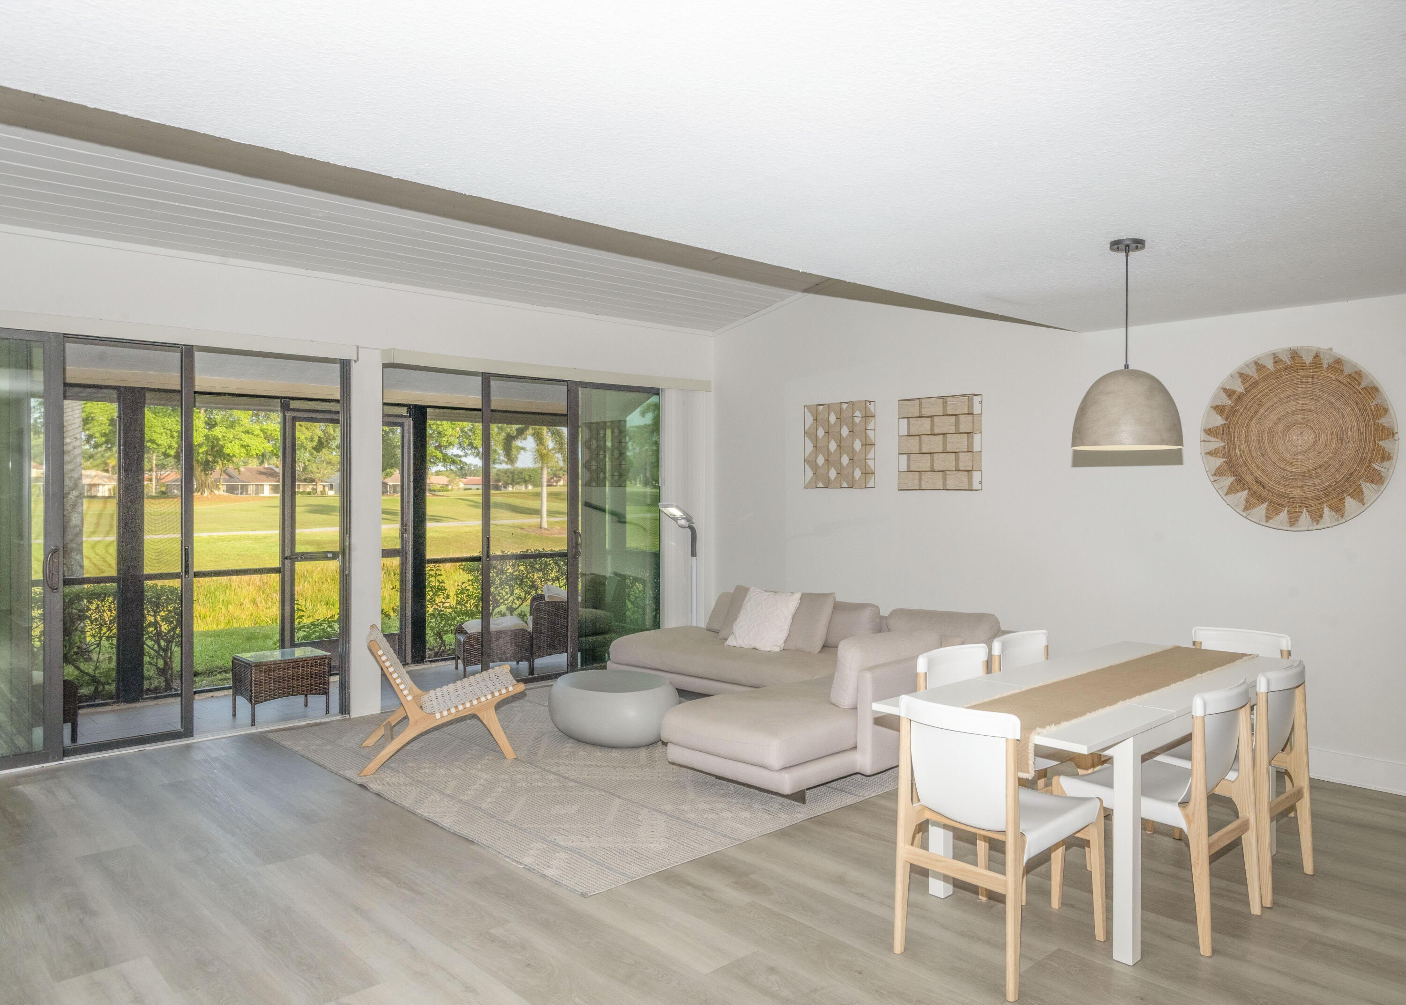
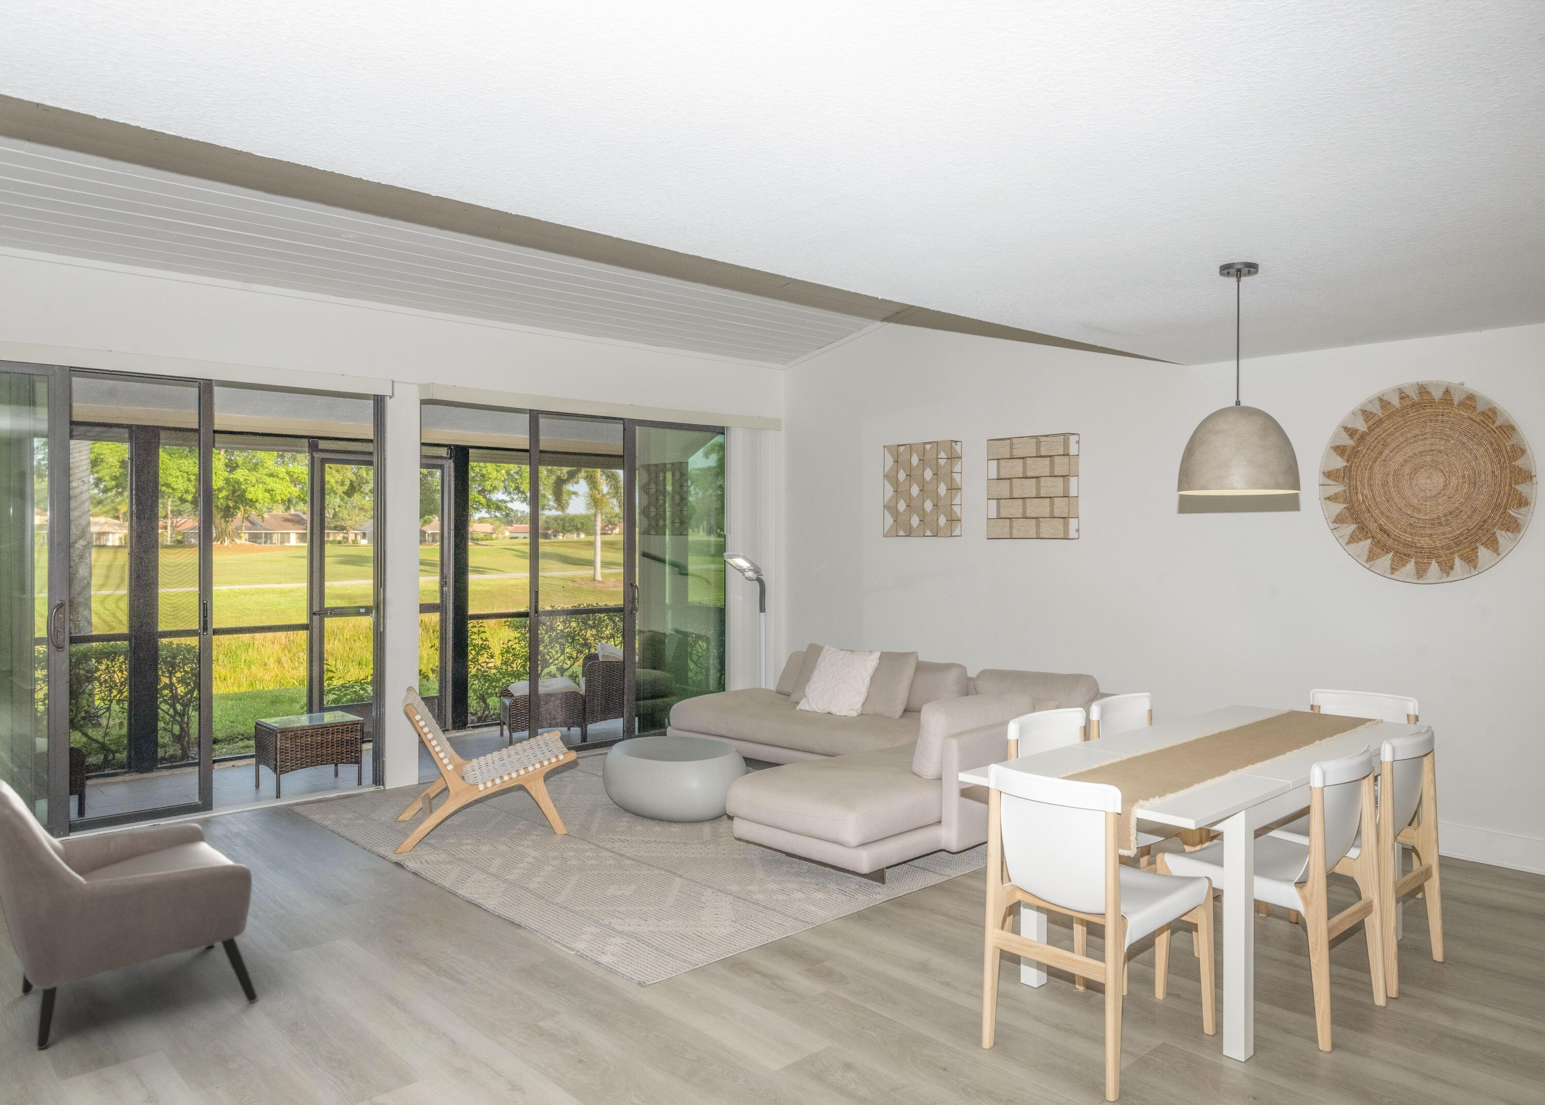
+ armchair (121, 883)
